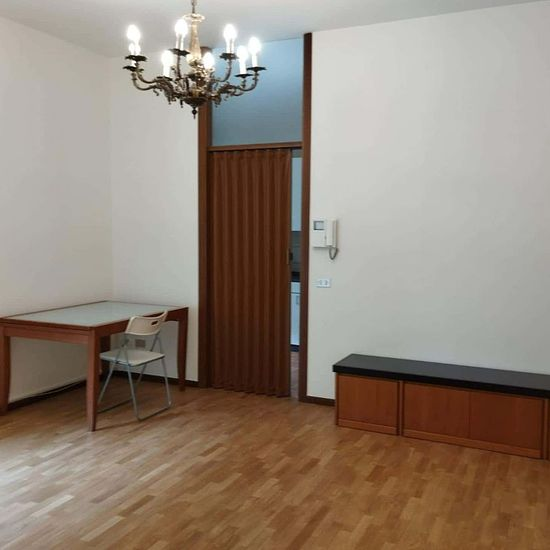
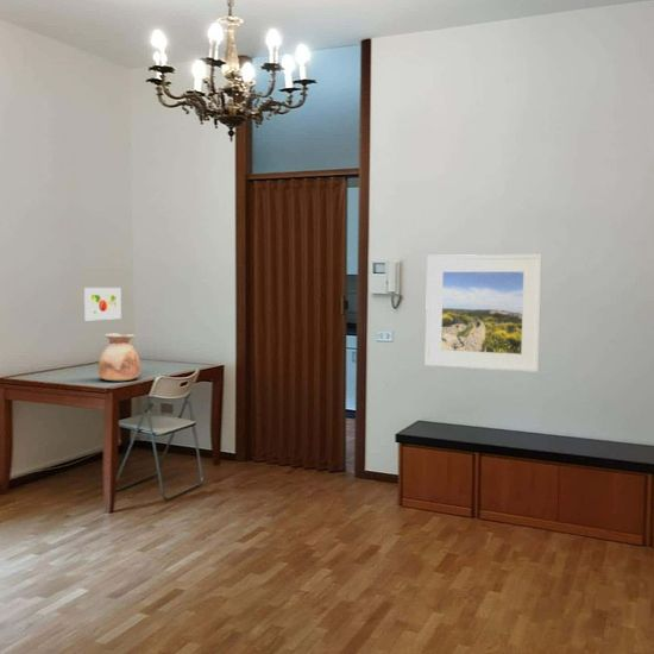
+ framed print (102, 303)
+ vase (119, 357)
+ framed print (480, 312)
